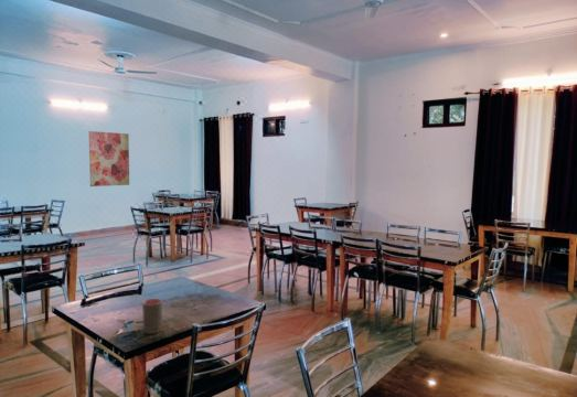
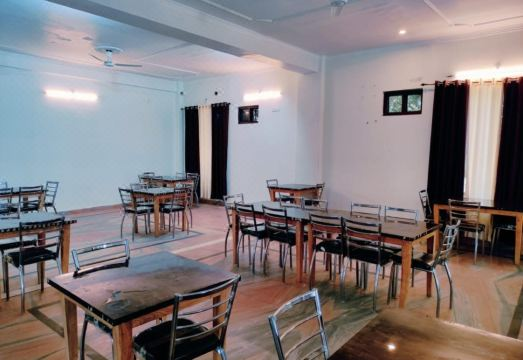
- wall art (109, 159)
- cup (152, 315)
